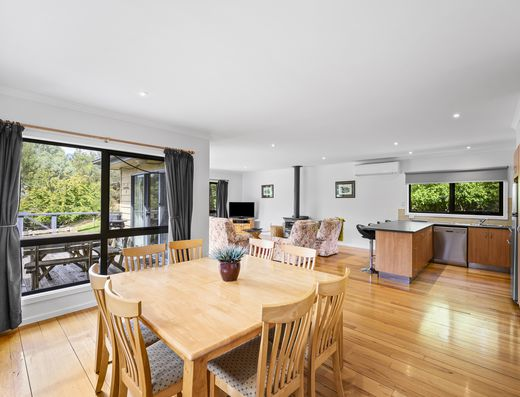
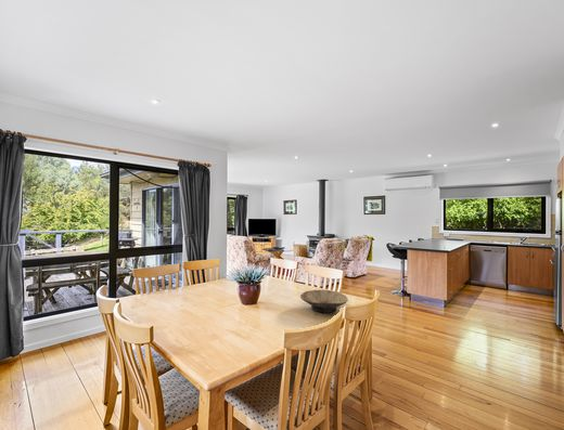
+ bowl (323, 302)
